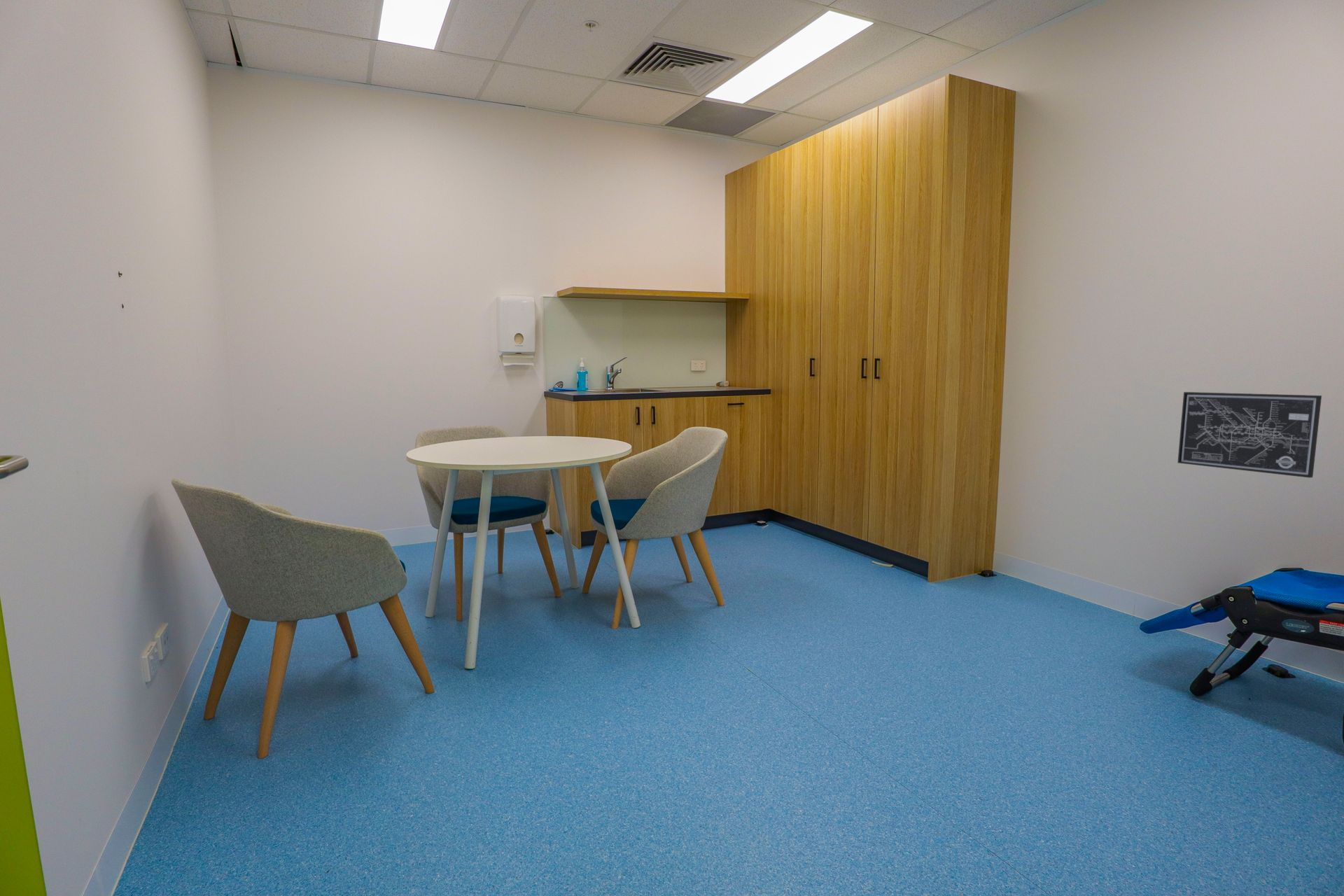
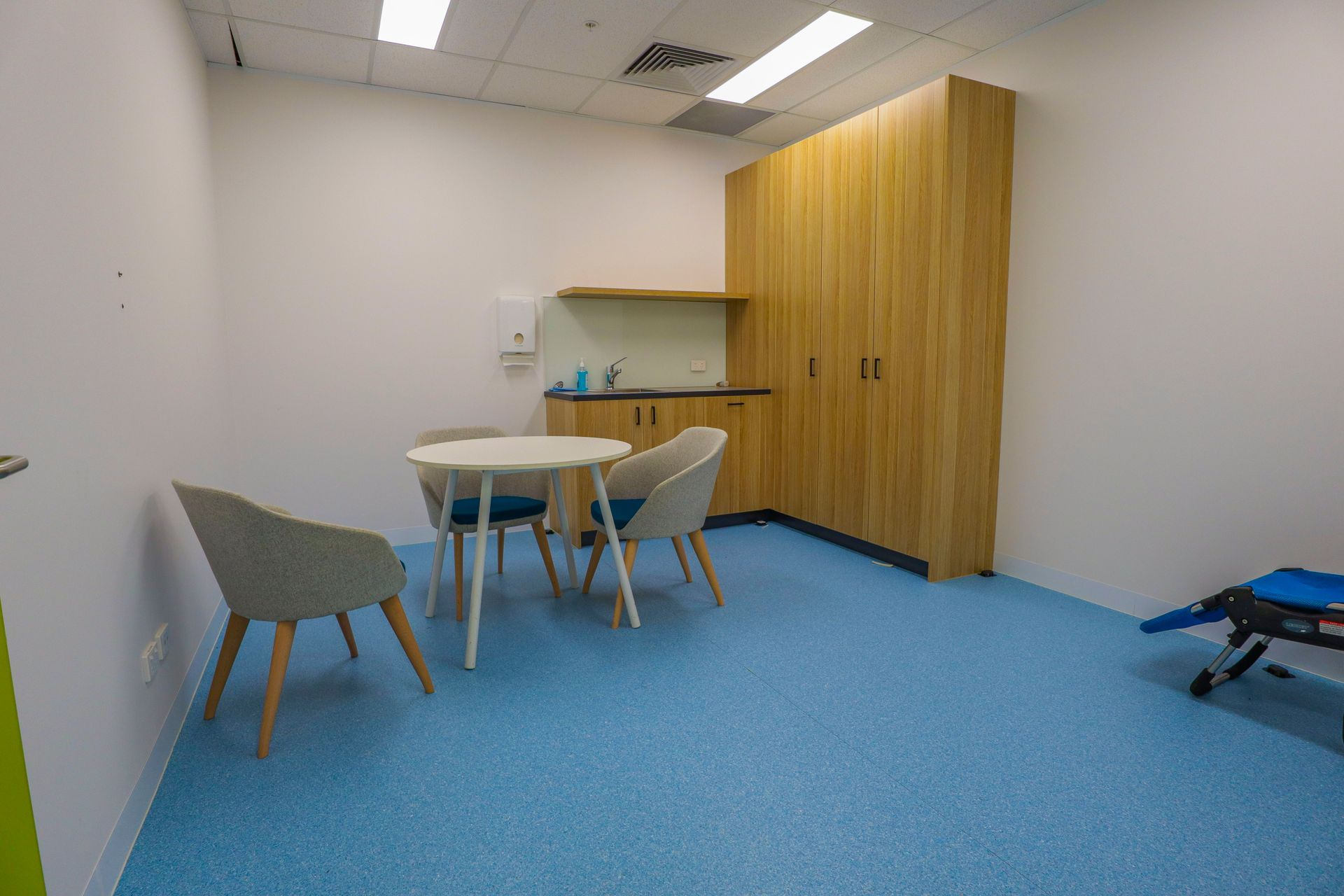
- wall art (1244, 432)
